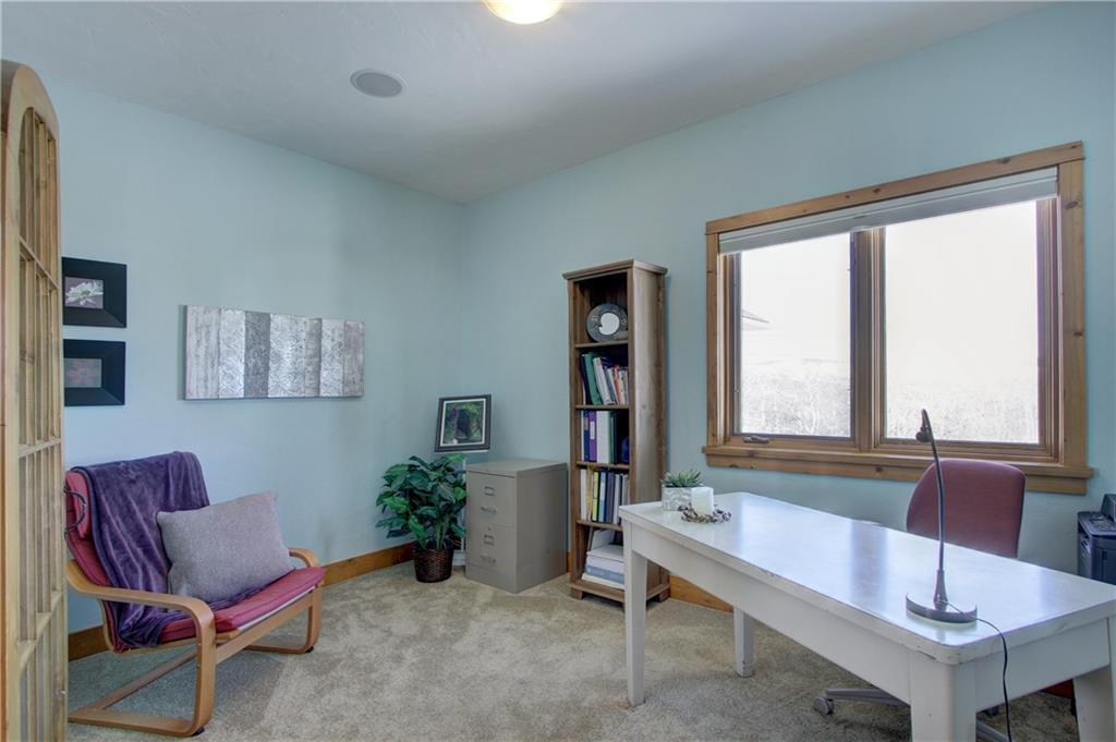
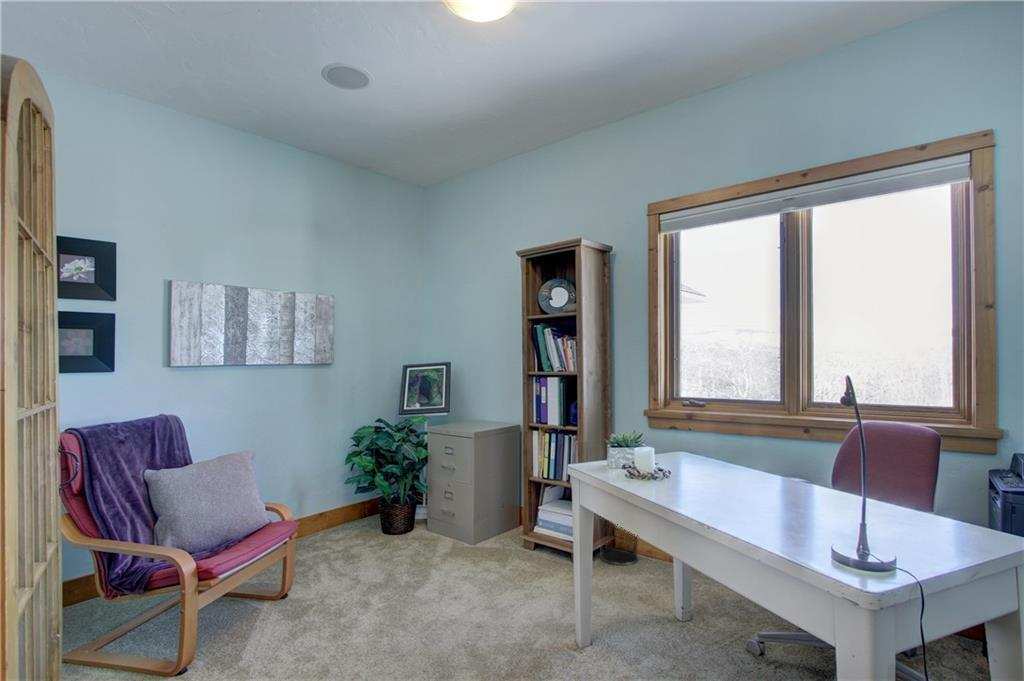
+ waste bin (619, 533)
